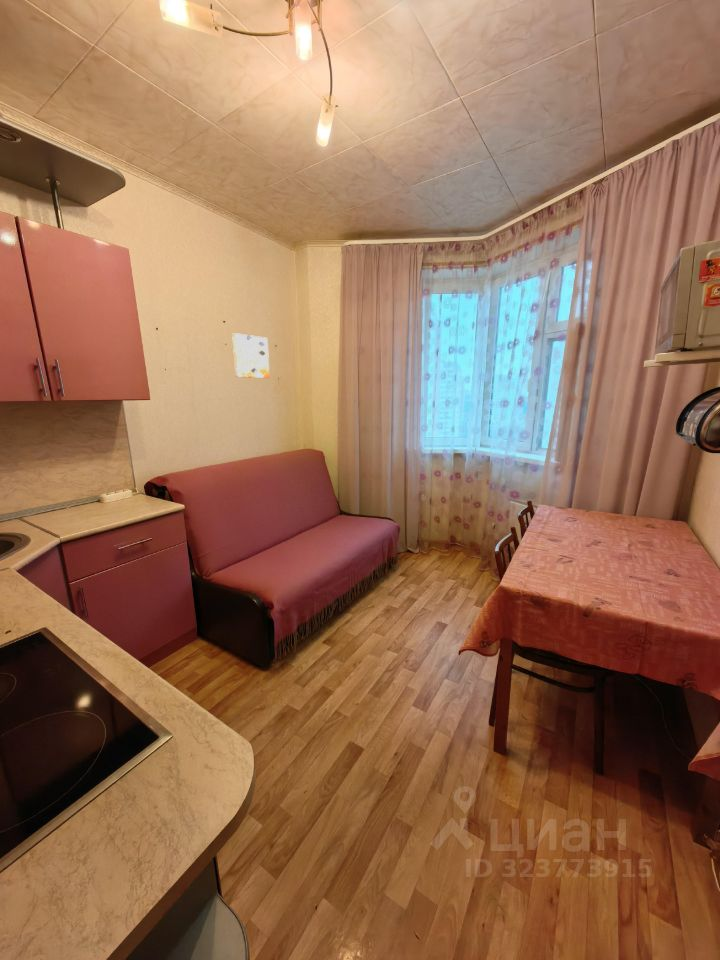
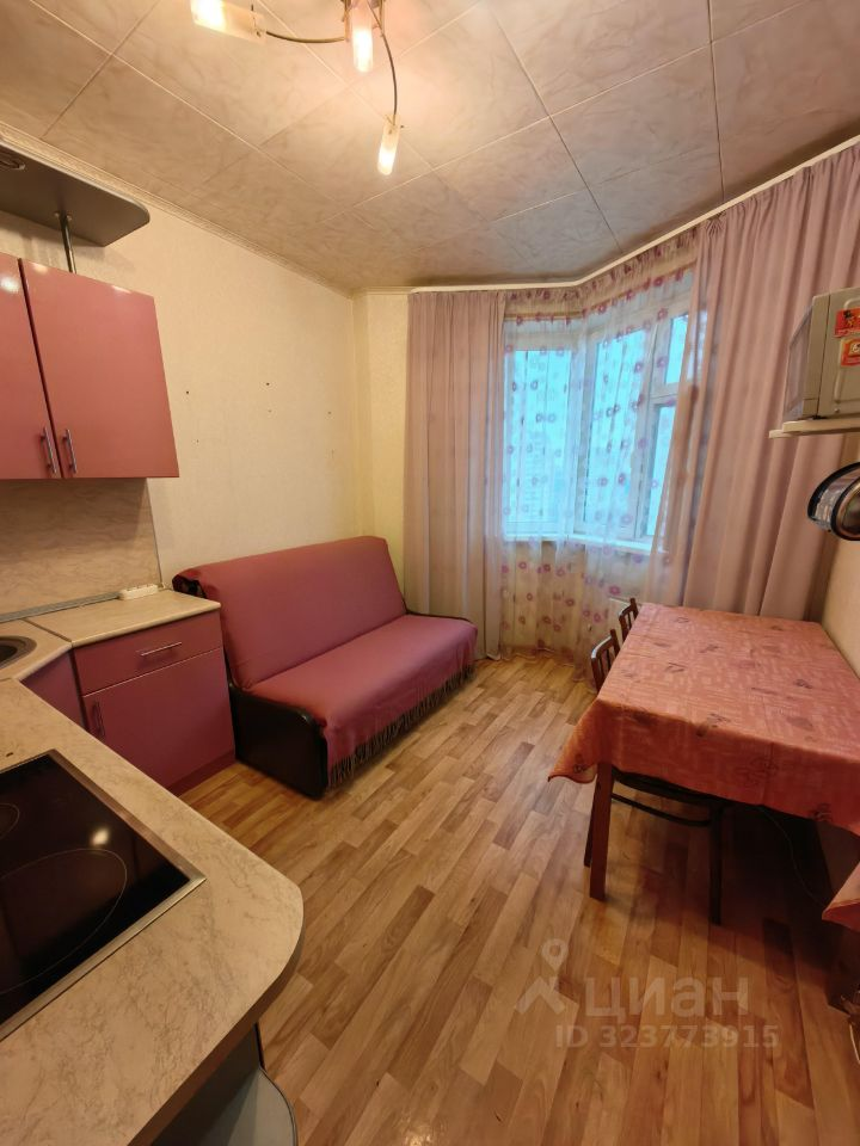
- wall art (251, 356)
